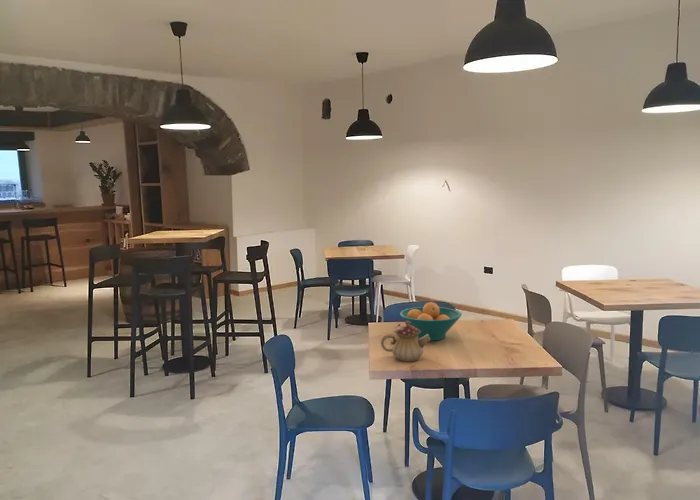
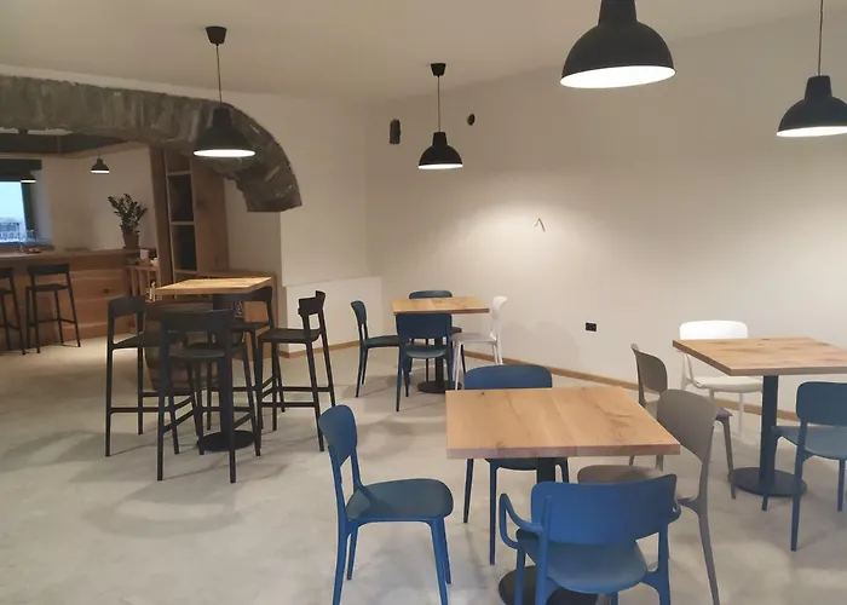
- fruit bowl (430, 319)
- teapot (405, 339)
